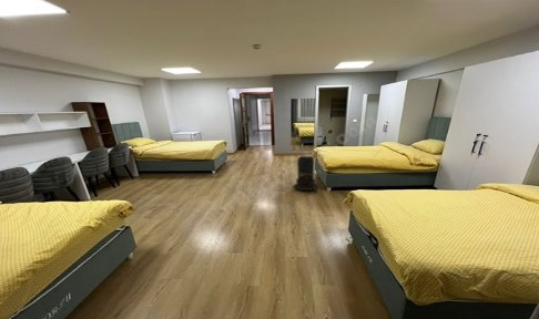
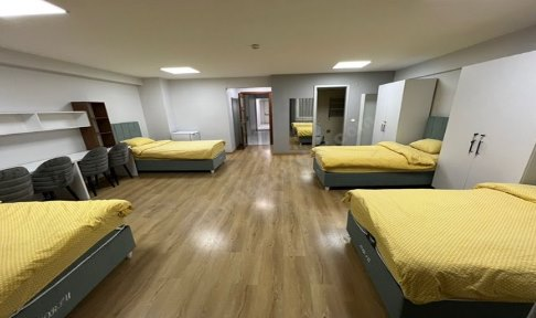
- backpack (305, 172)
